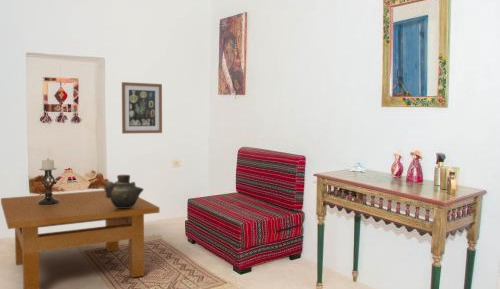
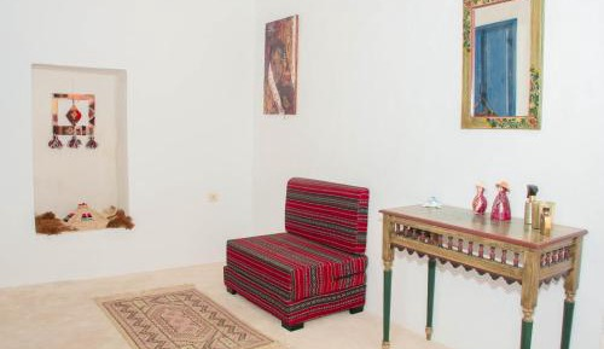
- wall art (142, 108)
- candle holder (49, 181)
- table (76, 235)
- ceramic vessel (124, 190)
